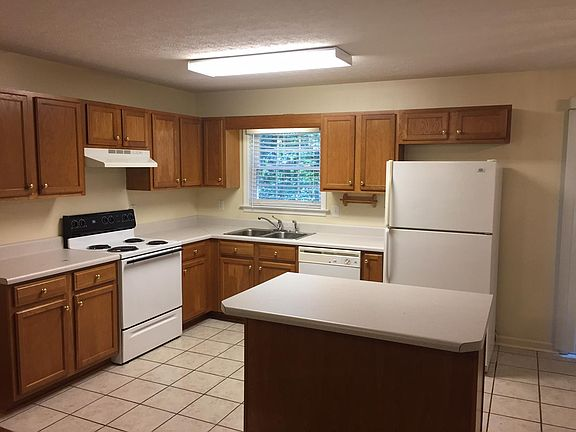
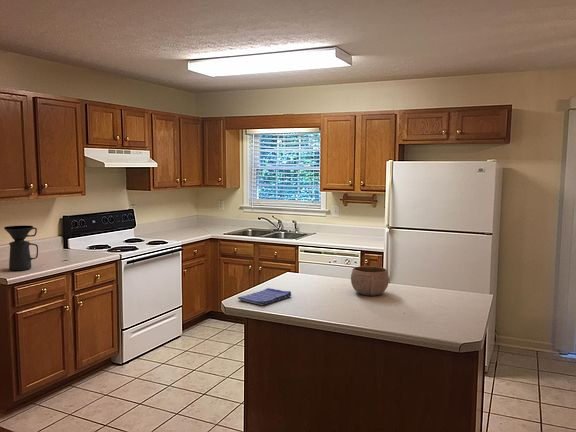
+ bowl (369, 280)
+ dish towel (265, 295)
+ coffee maker (19, 248)
